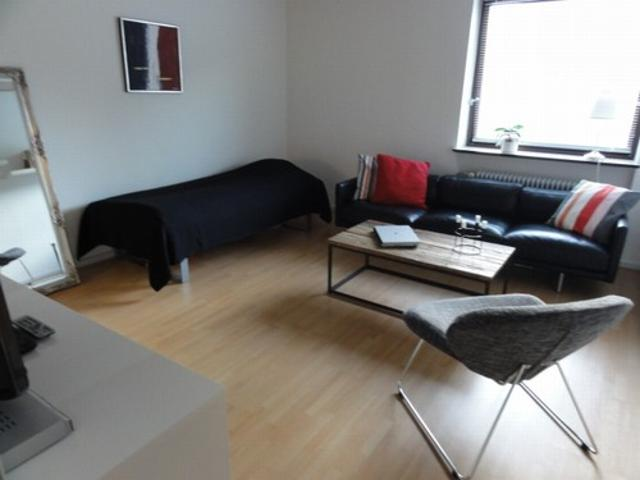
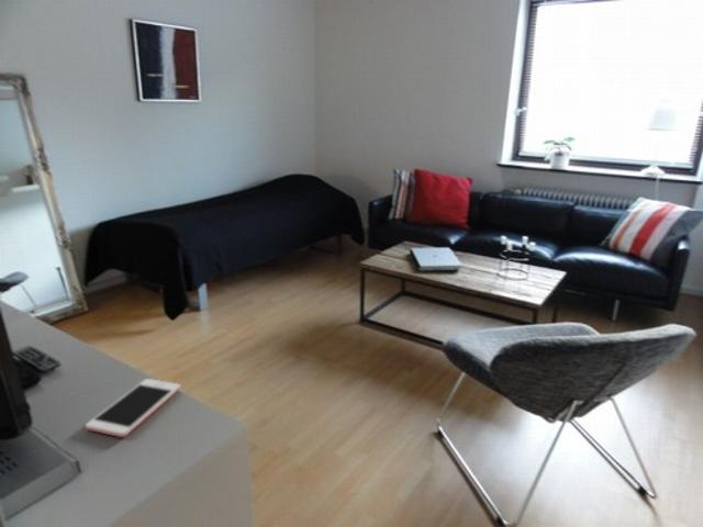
+ cell phone (136, 405)
